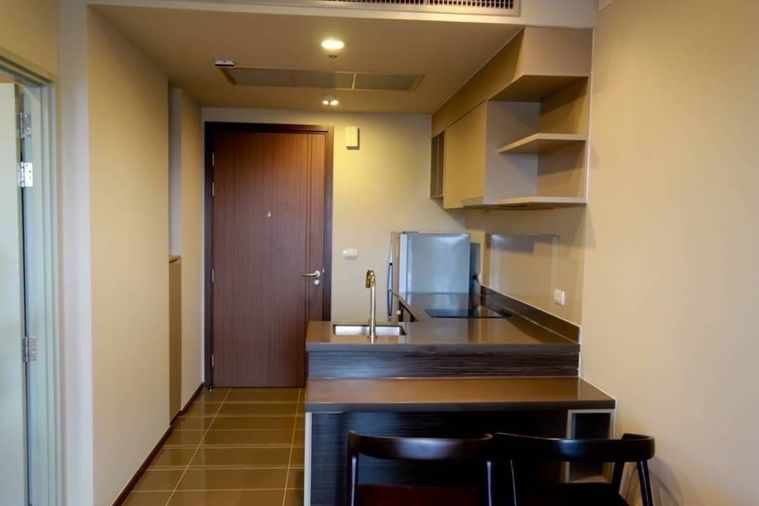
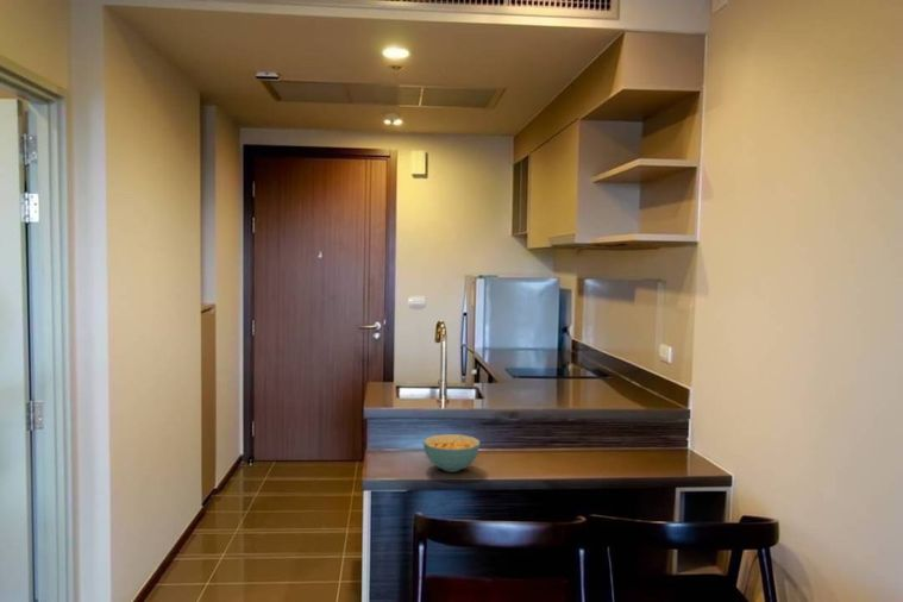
+ cereal bowl (451, 454)
